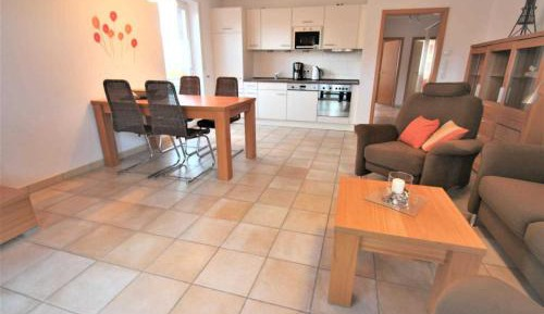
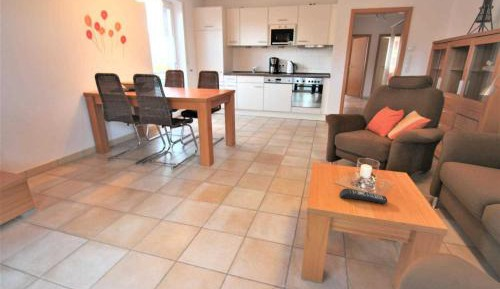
+ remote control (363, 195)
